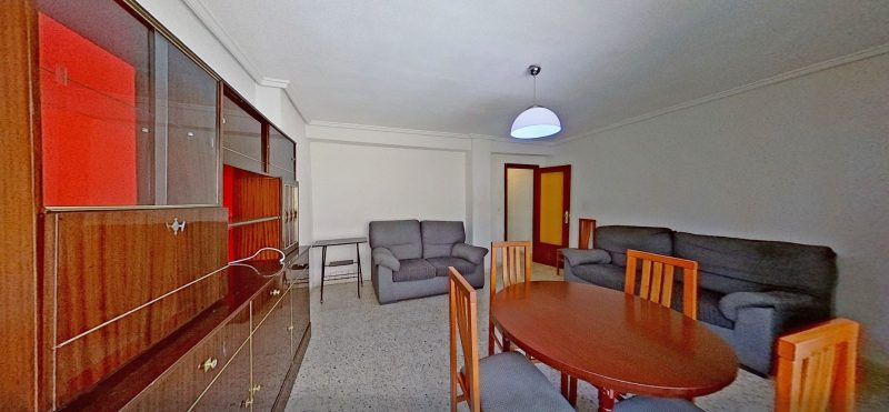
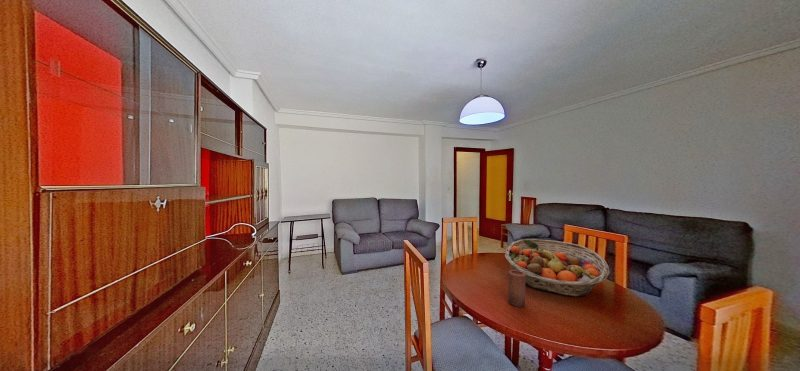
+ candle (516, 287)
+ fruit basket (551, 264)
